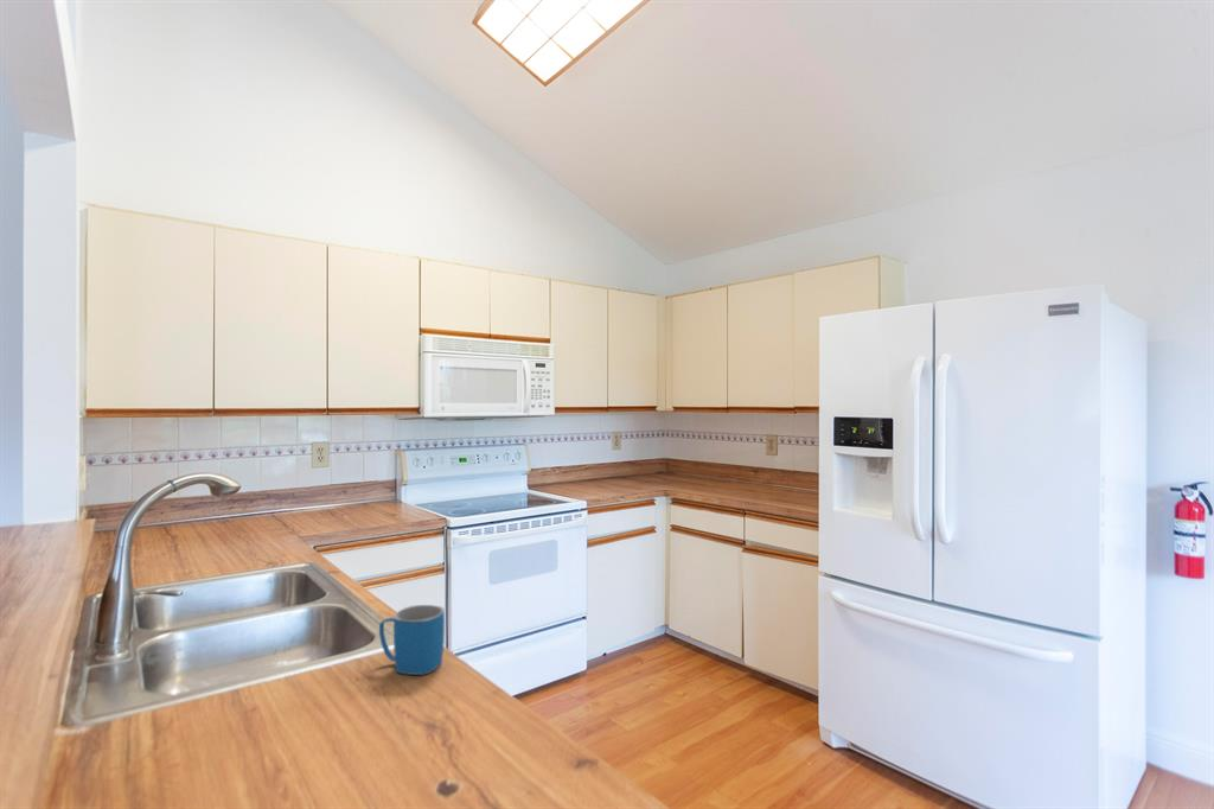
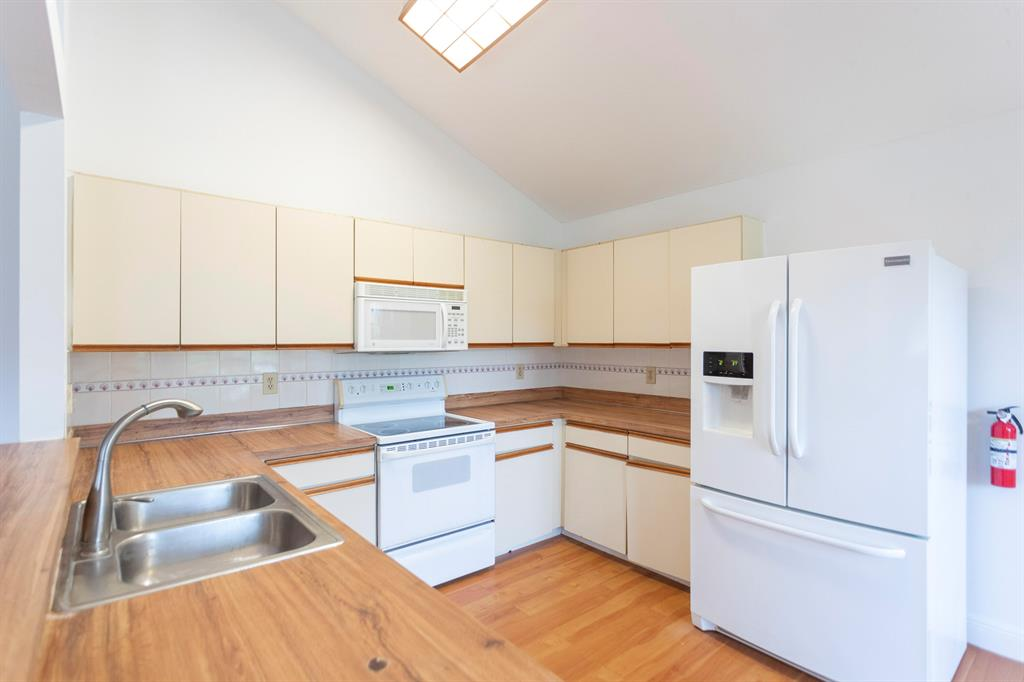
- mug (410, 638)
